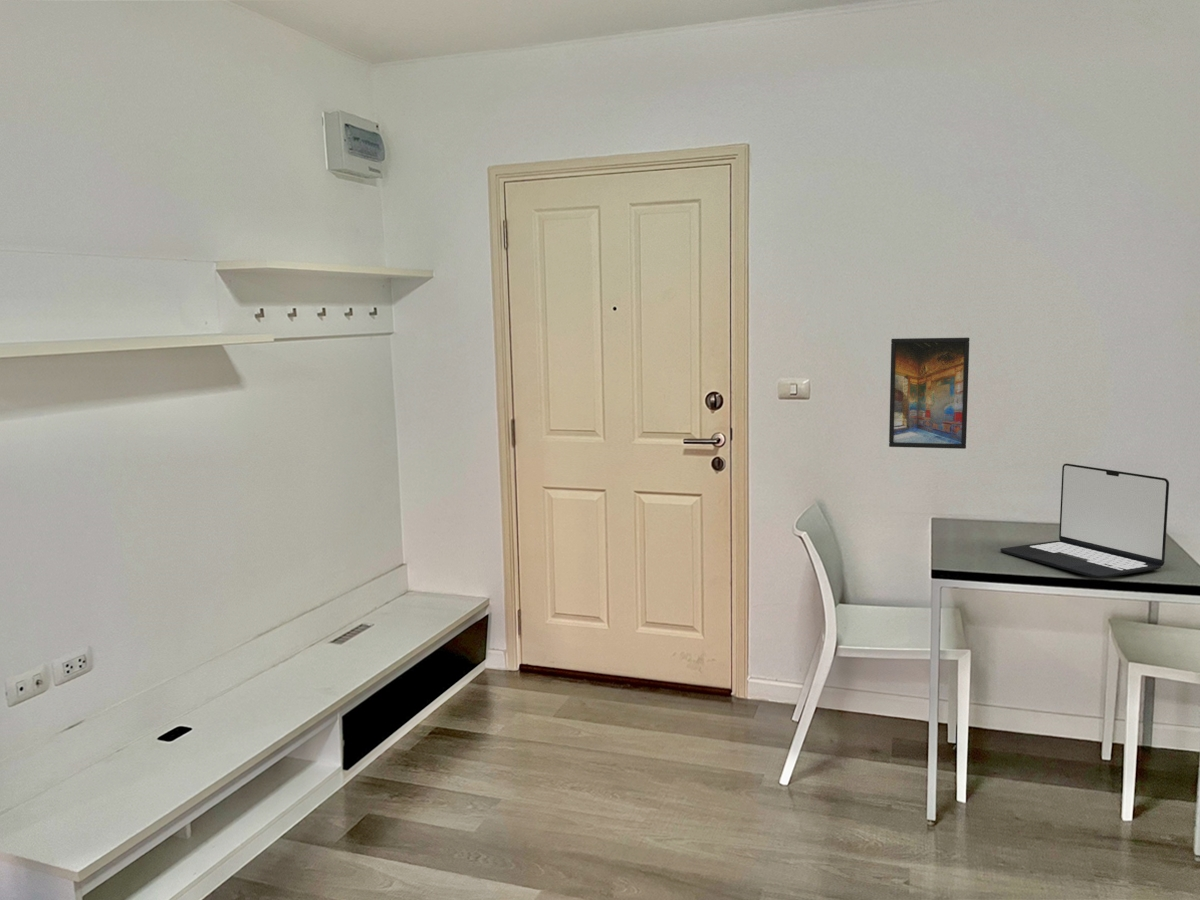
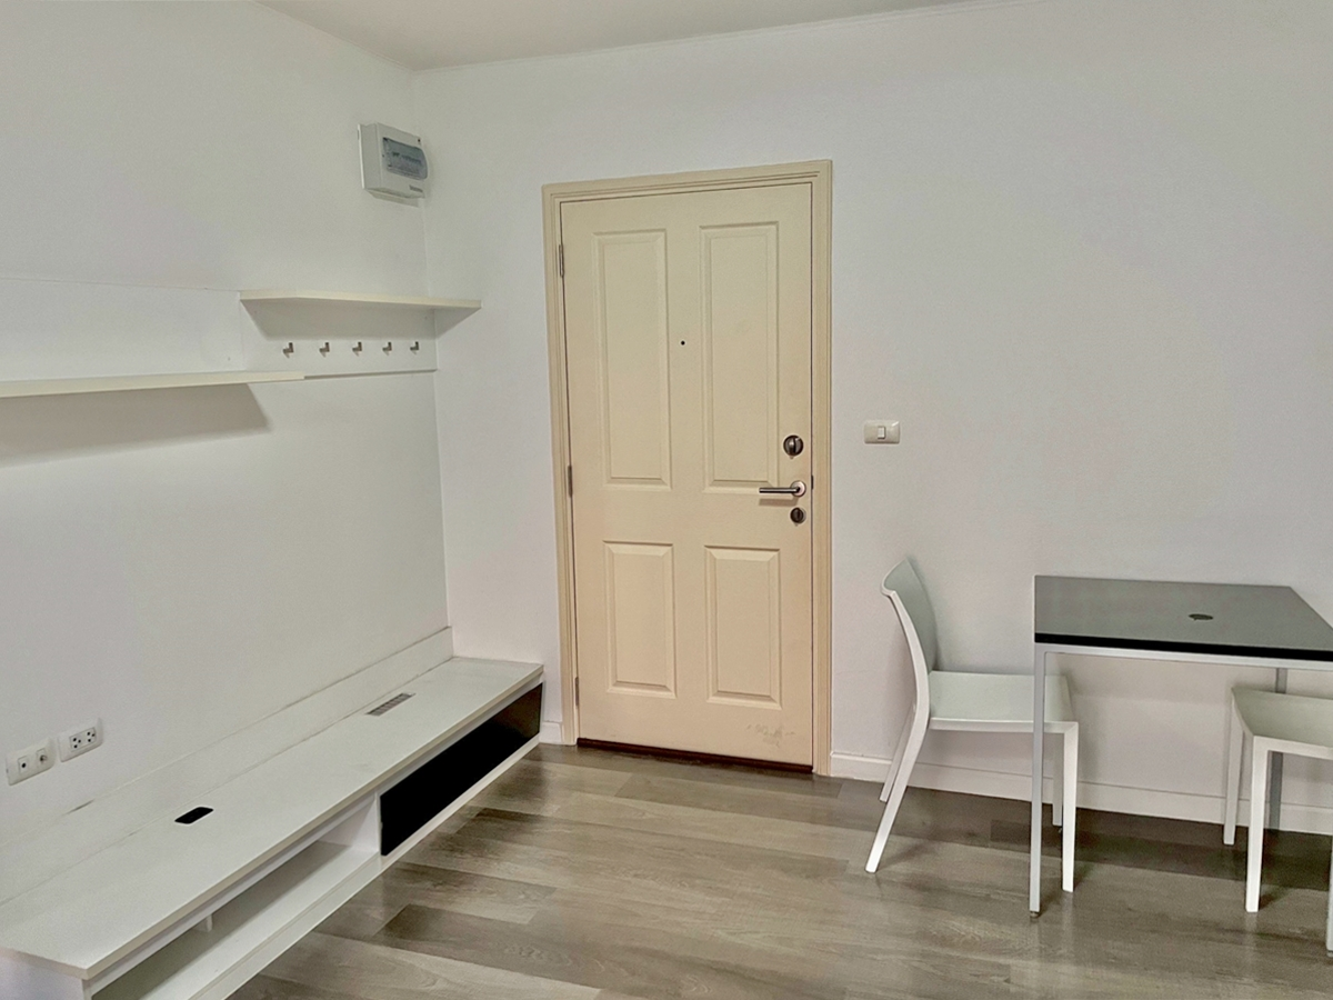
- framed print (928, 393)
- laptop (1079, 517)
